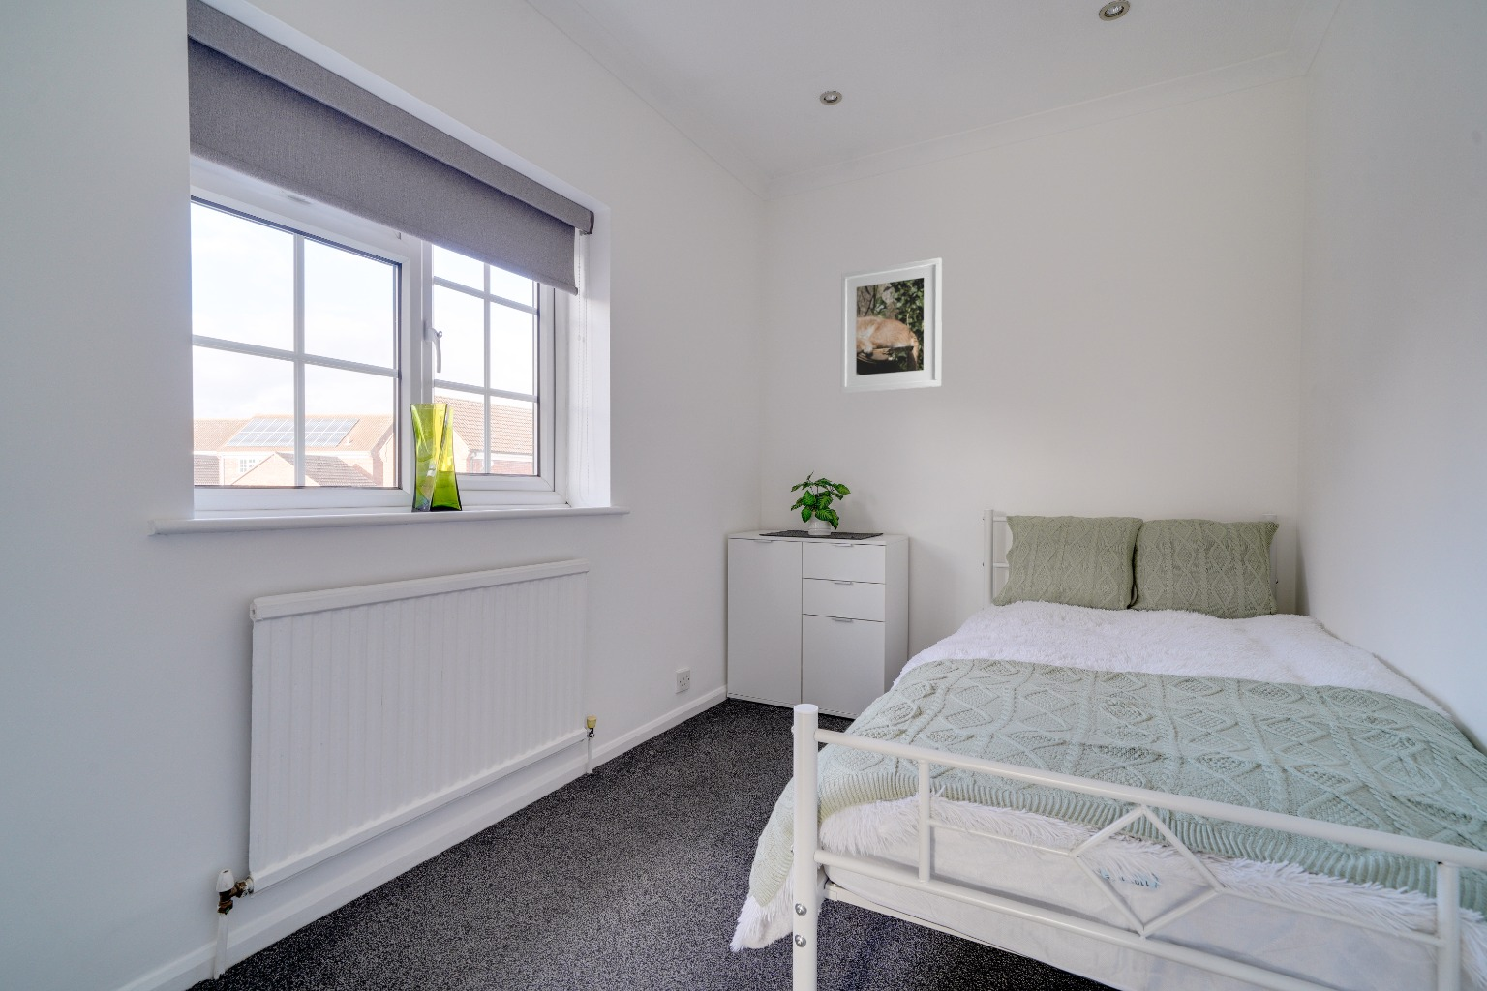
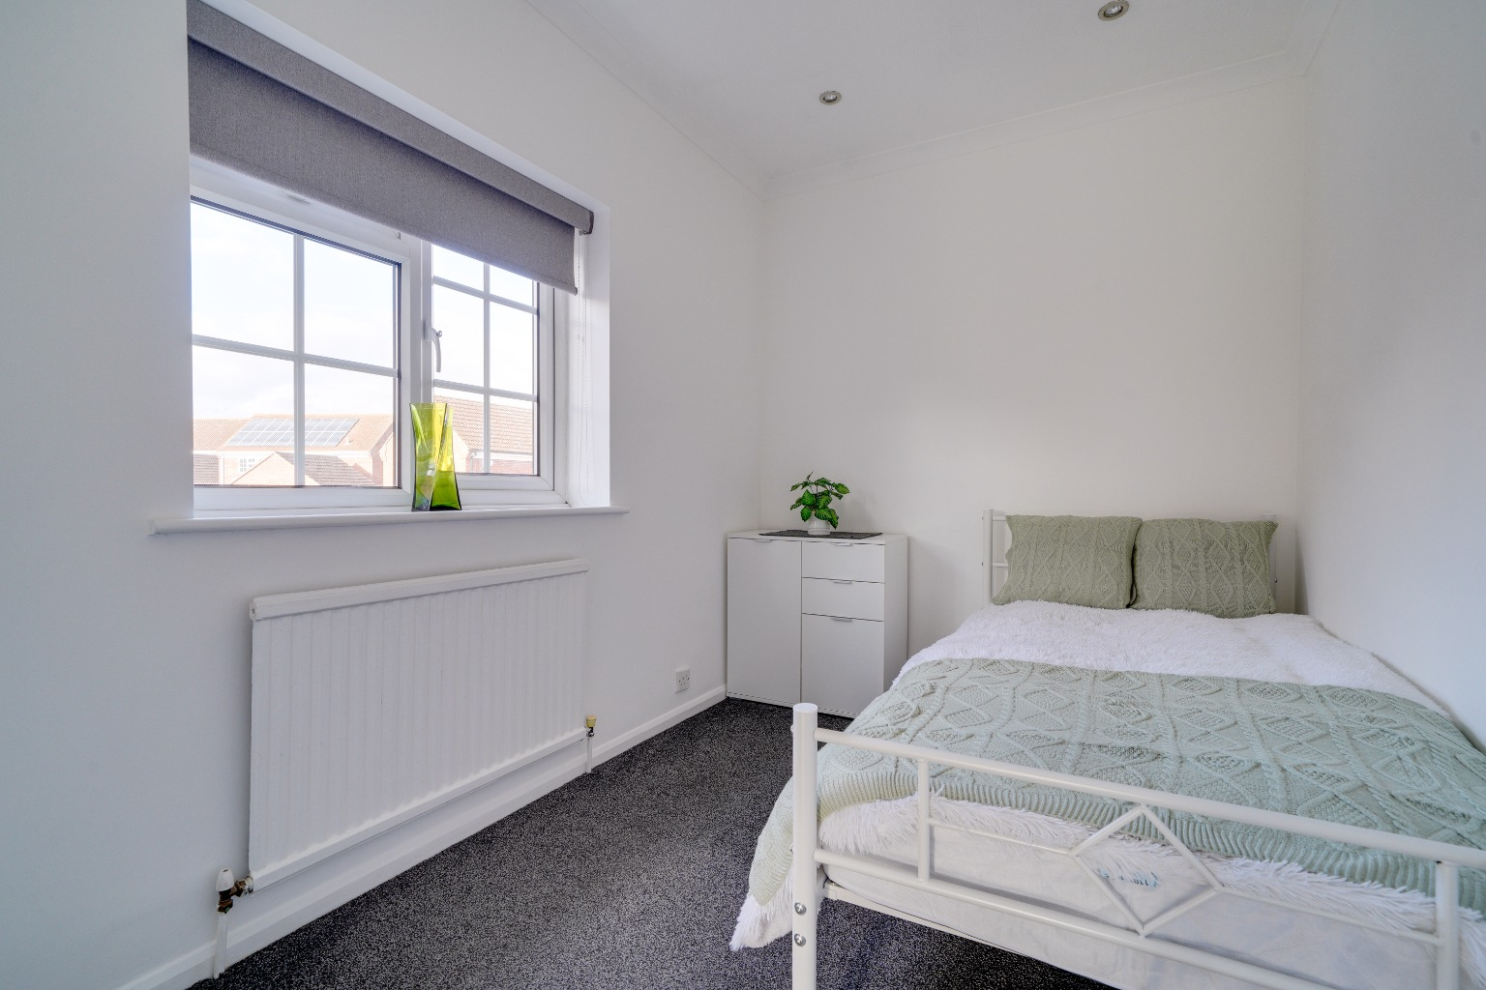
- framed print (888, 327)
